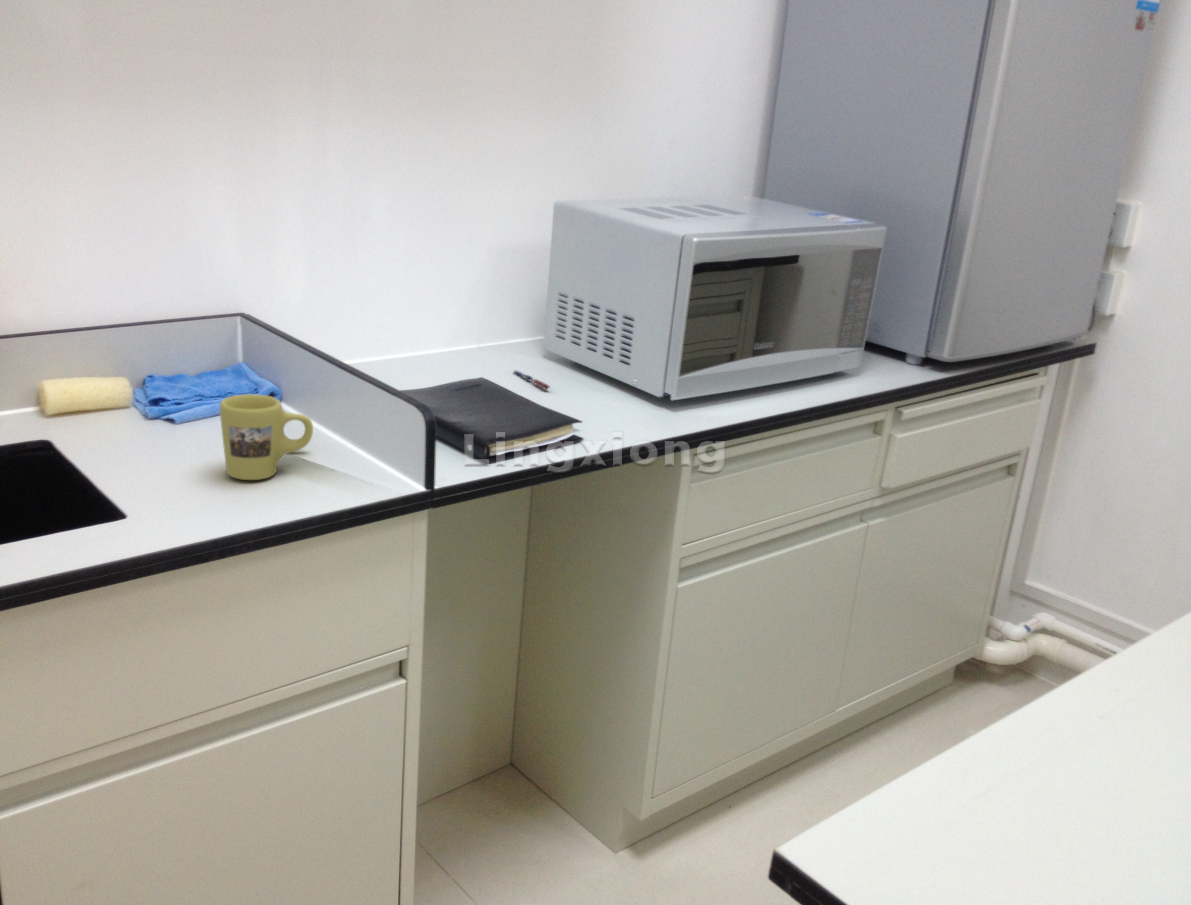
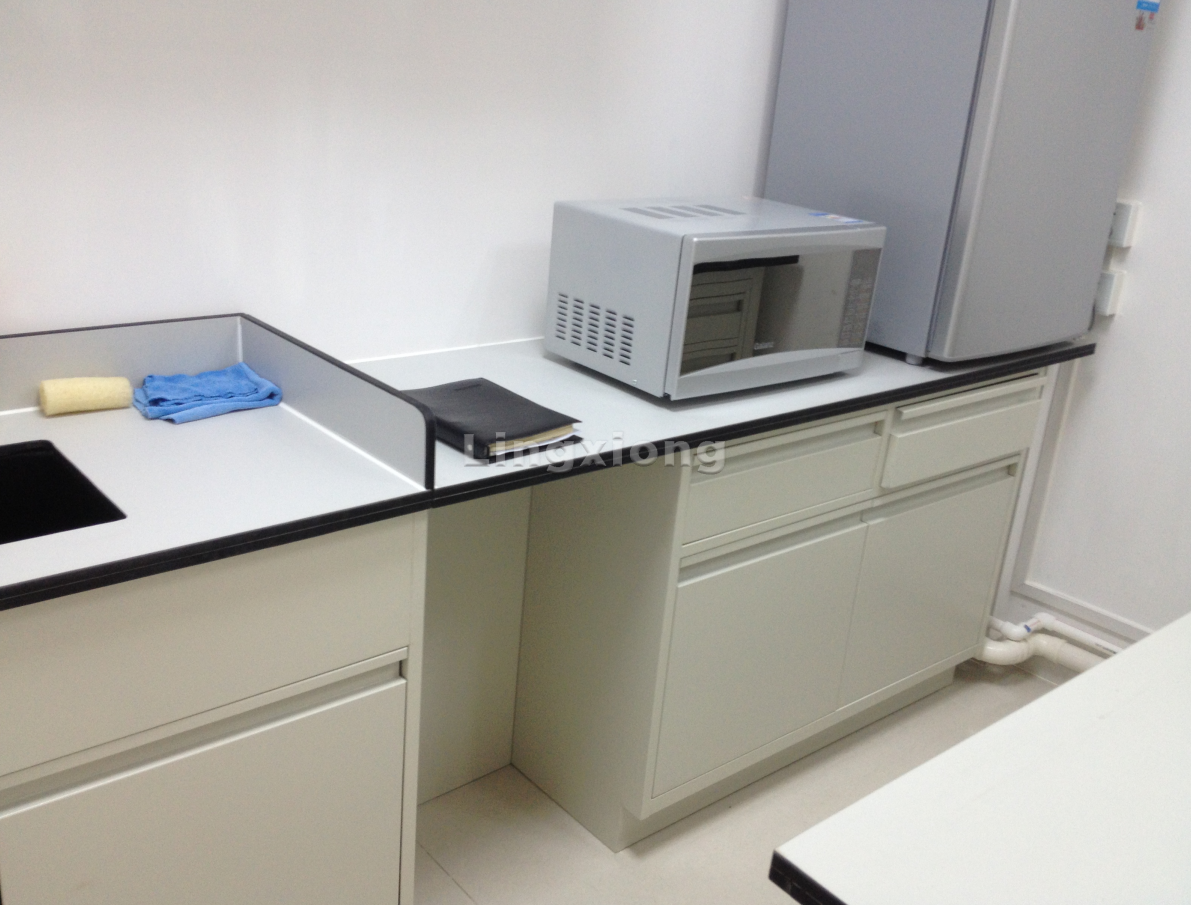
- mug (267, 437)
- pen (530, 378)
